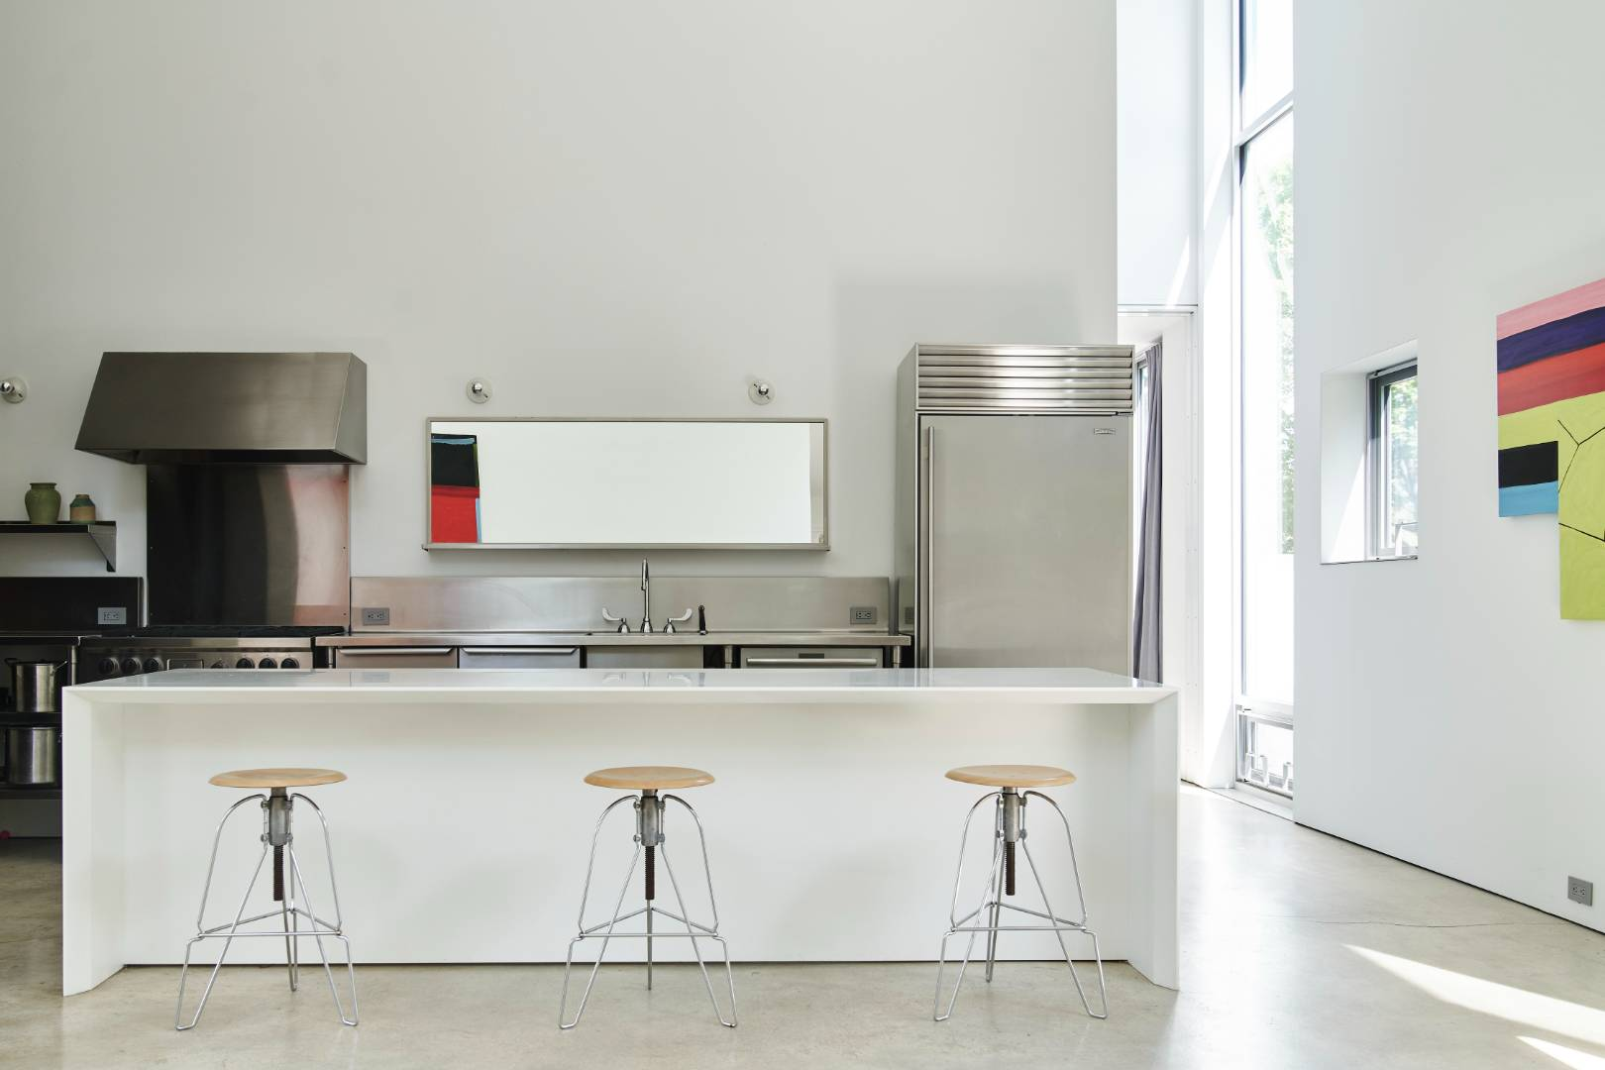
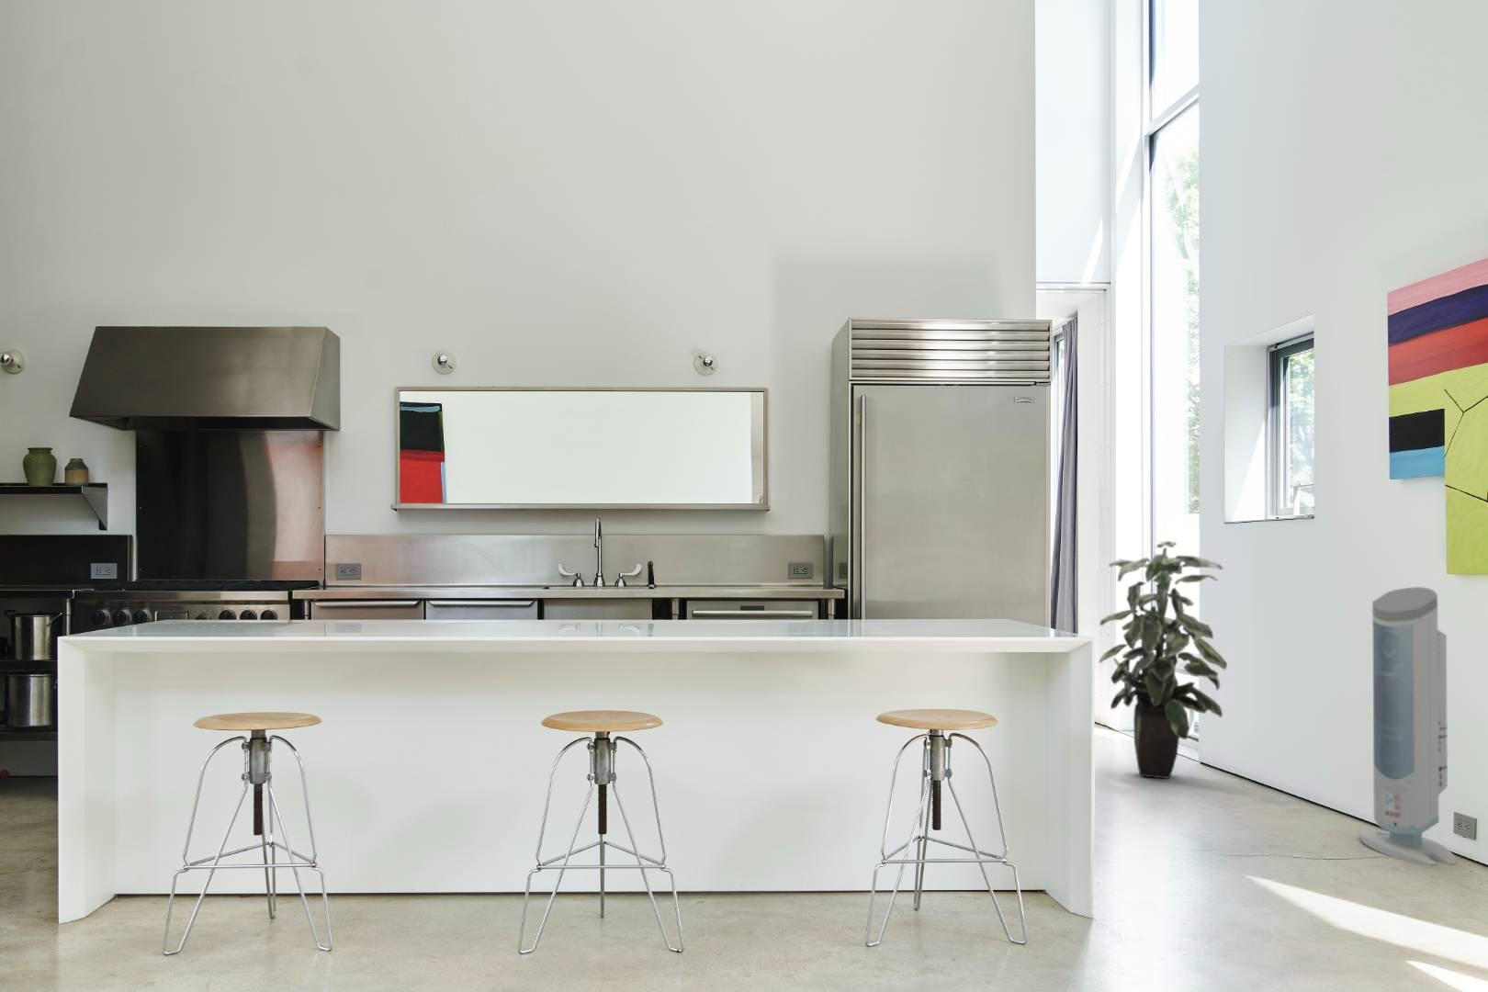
+ indoor plant (1164, 660)
+ air purifier (1405, 719)
